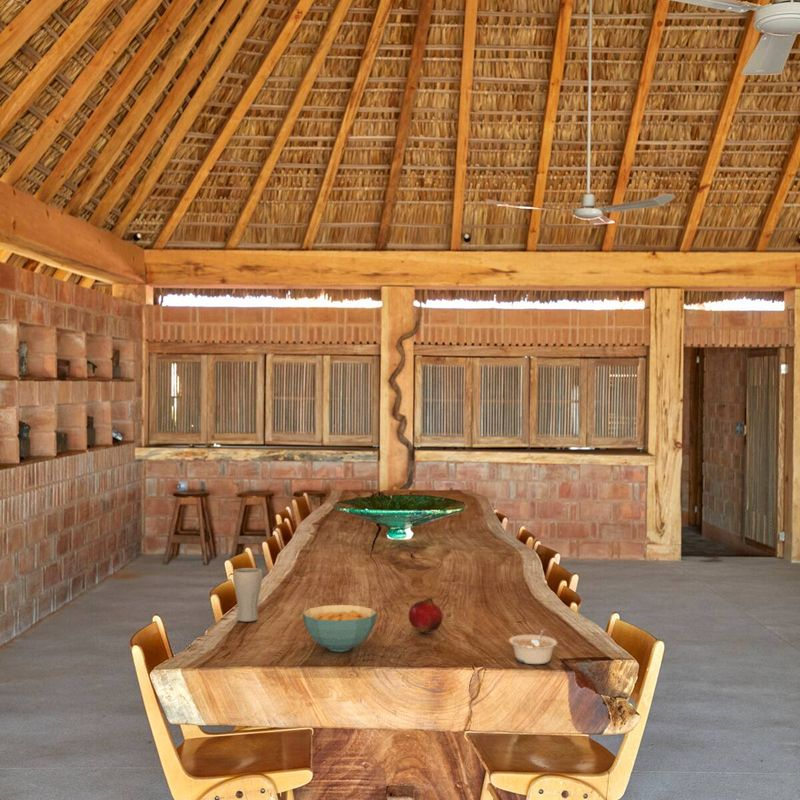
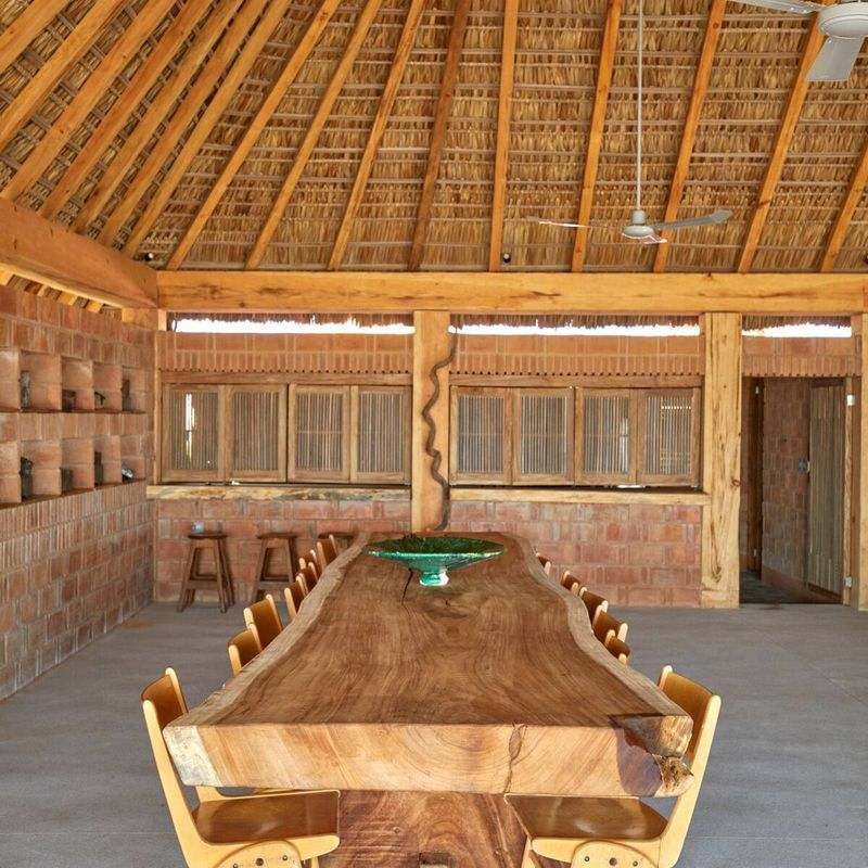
- legume (532, 647)
- cereal bowl (339, 630)
- drinking glass (247, 595)
- fruit (425, 614)
